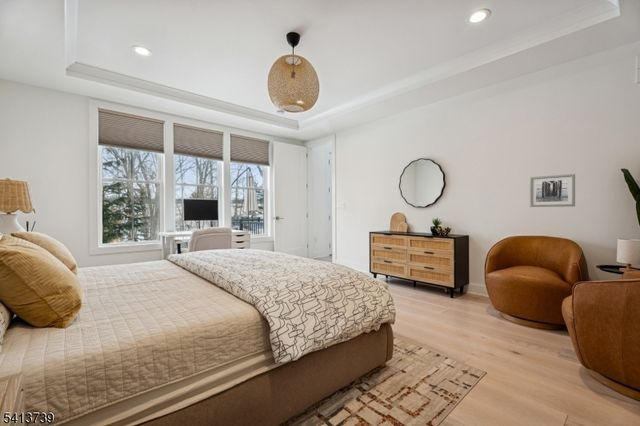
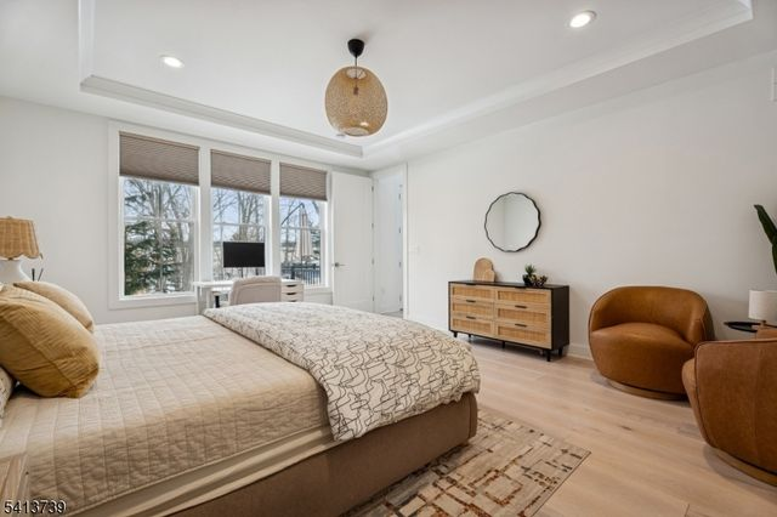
- wall art (551, 191)
